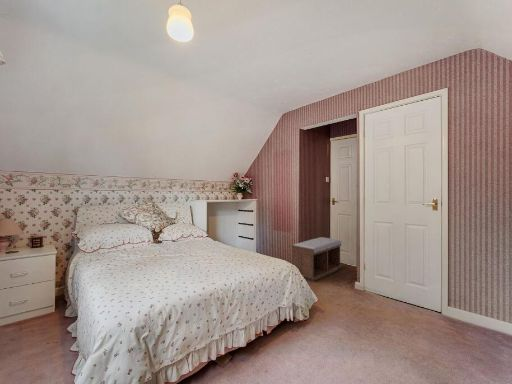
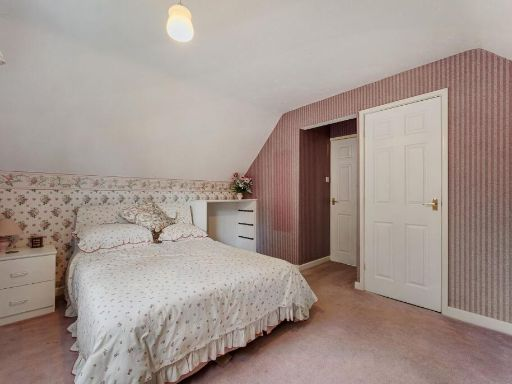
- bench (317, 257)
